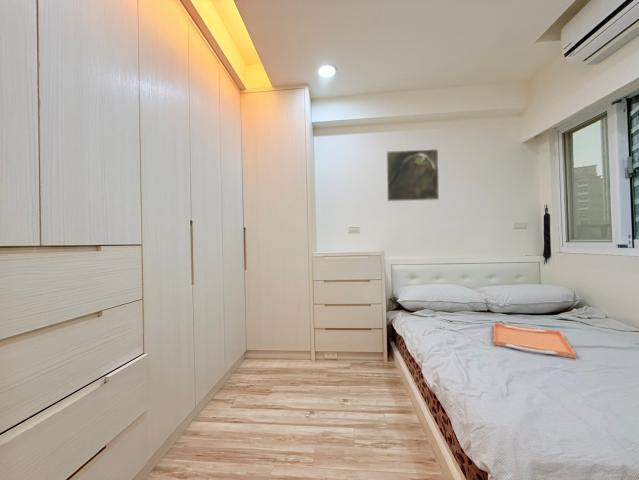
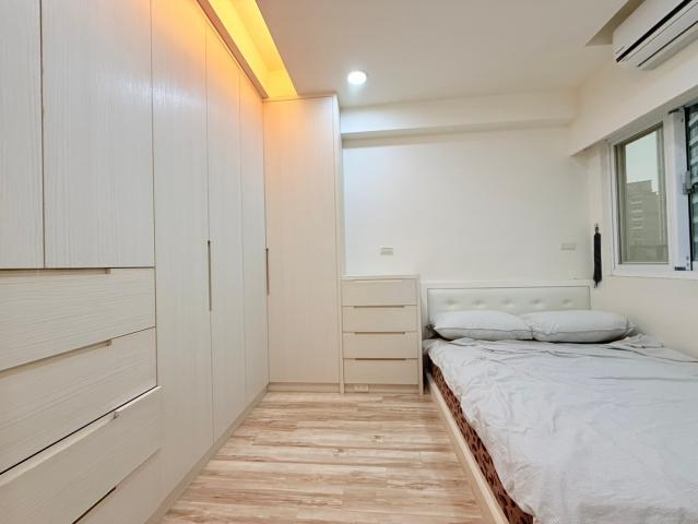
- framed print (412, 175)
- serving tray (528, 337)
